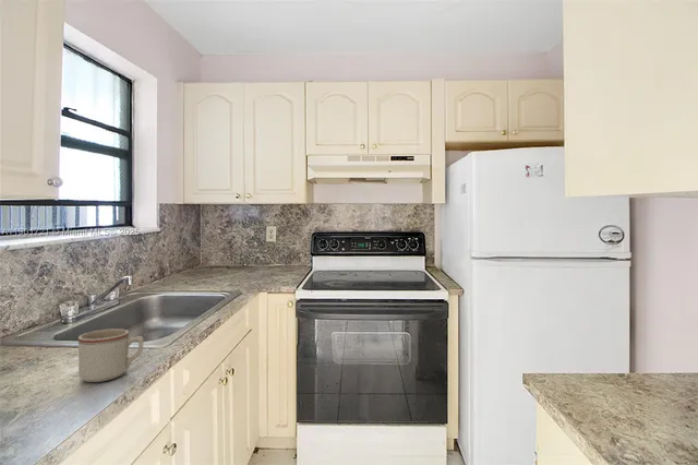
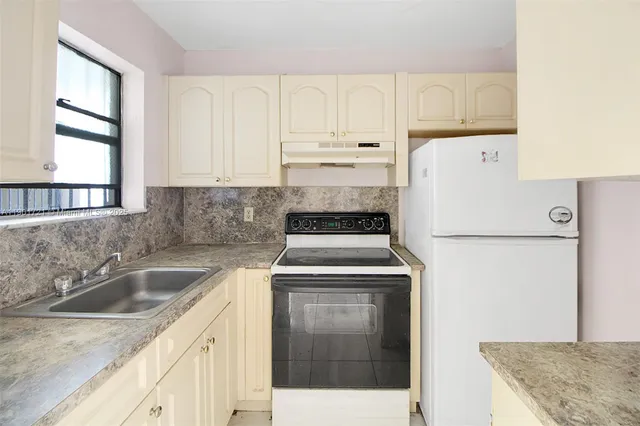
- mug (111, 354)
